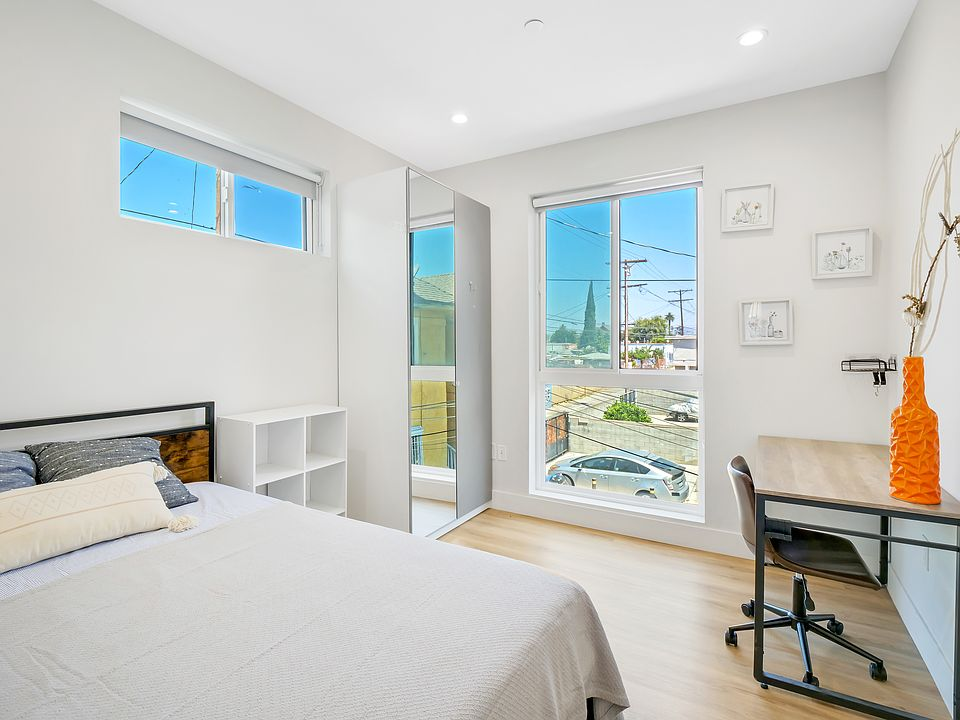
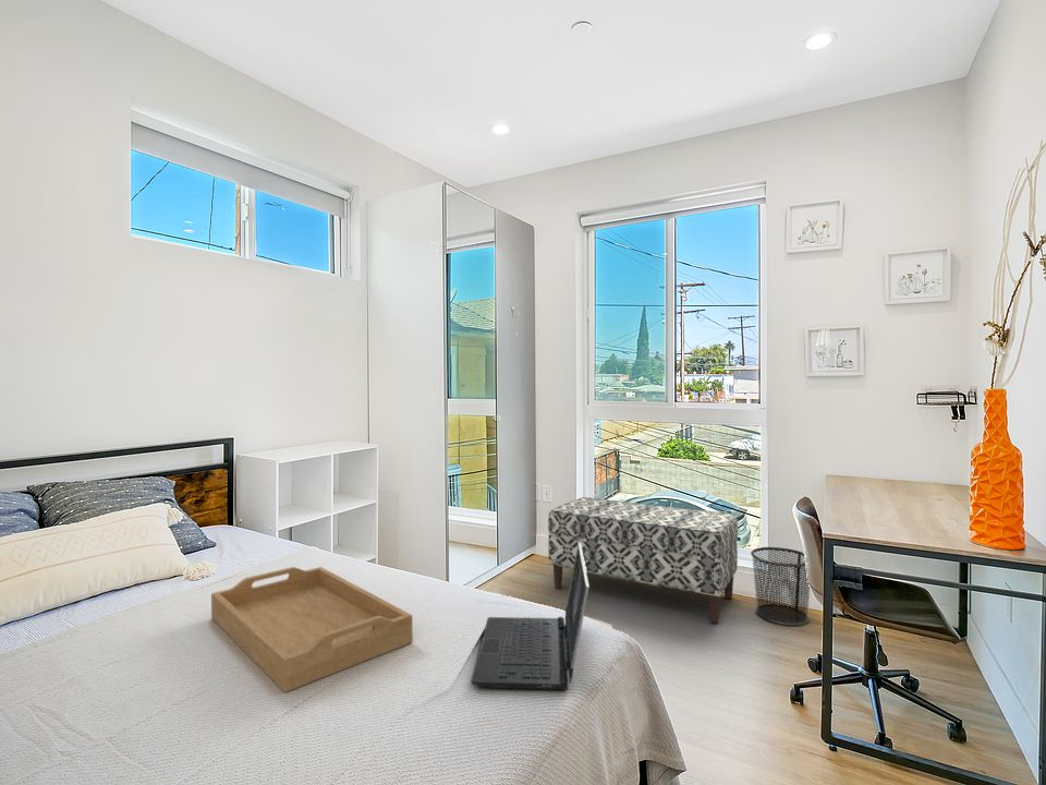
+ serving tray (306, 612)
+ laptop (532, 618)
+ waste bin (781, 584)
+ bench (641, 552)
